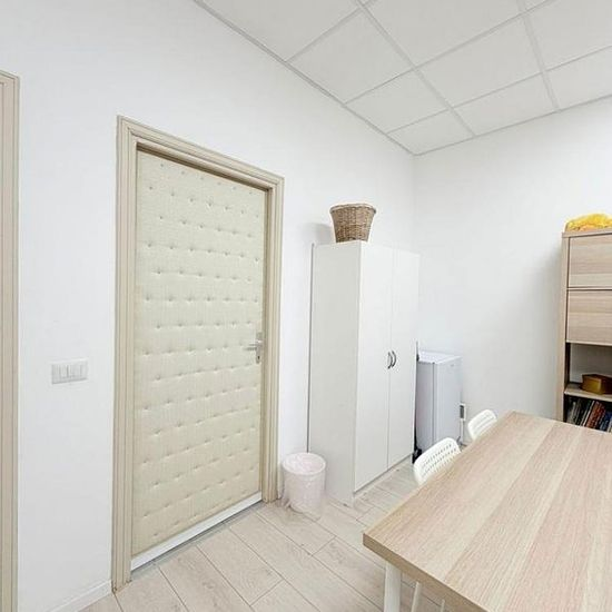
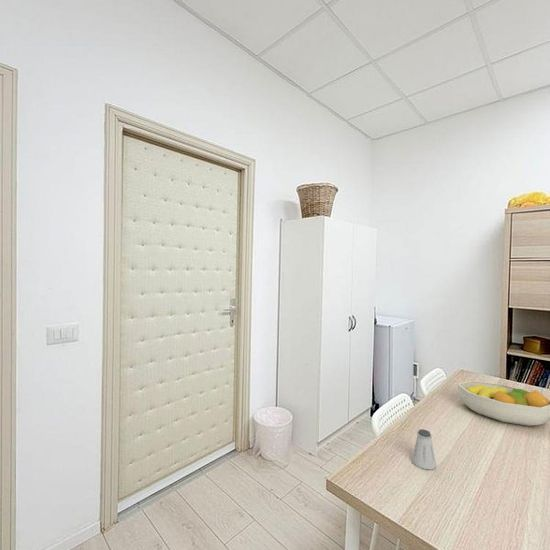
+ fruit bowl (503, 398)
+ saltshaker (423, 447)
